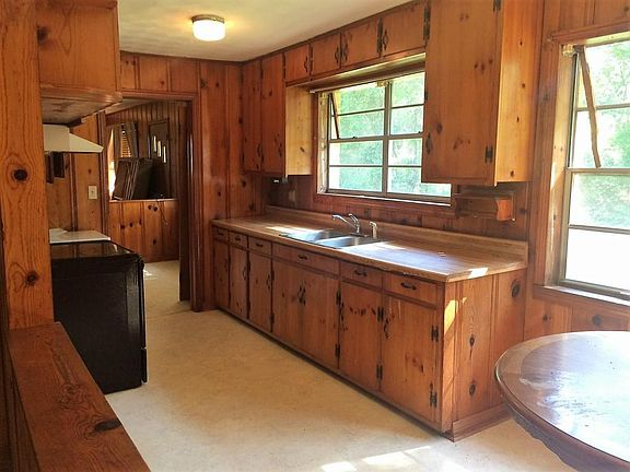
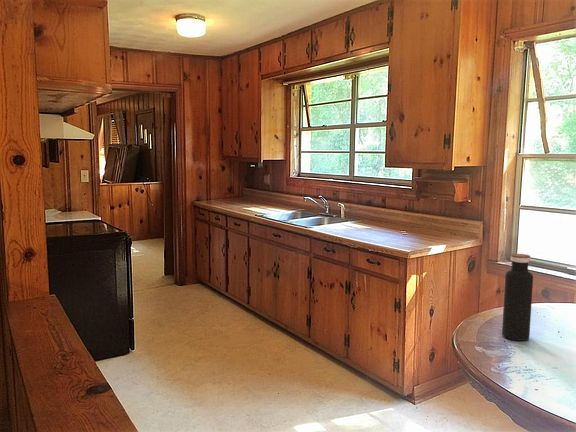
+ water bottle (517, 296)
